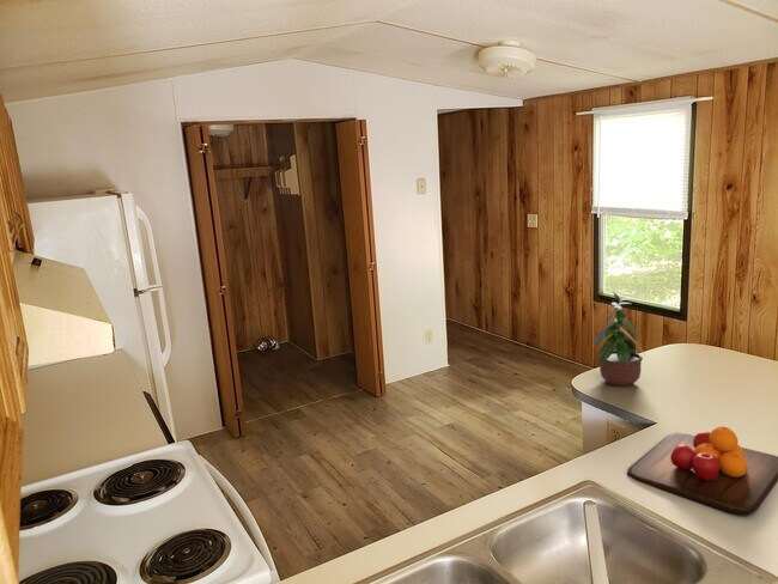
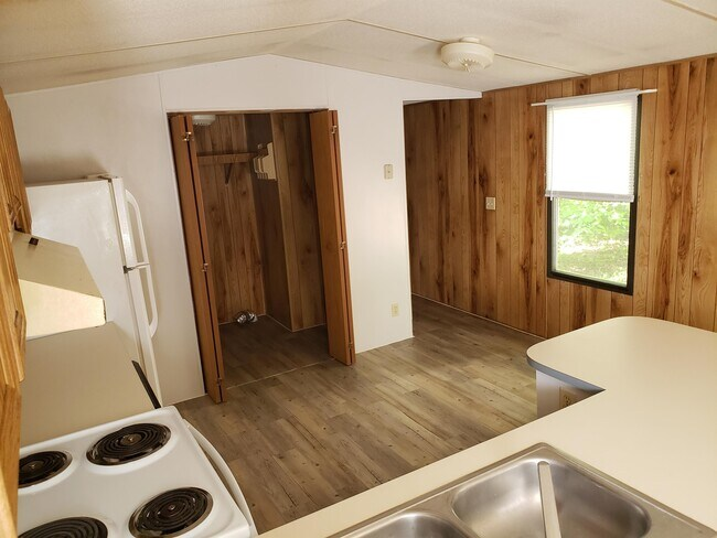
- potted plant (618, 336)
- chopping board (707, 449)
